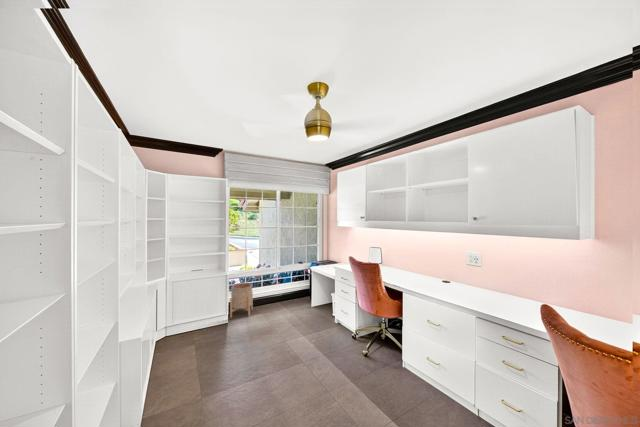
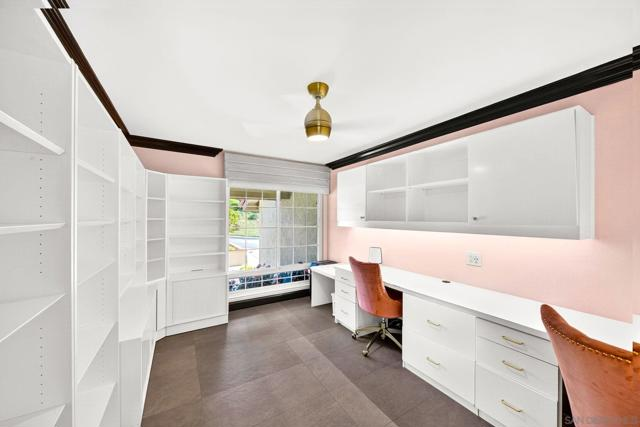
- planter (241, 299)
